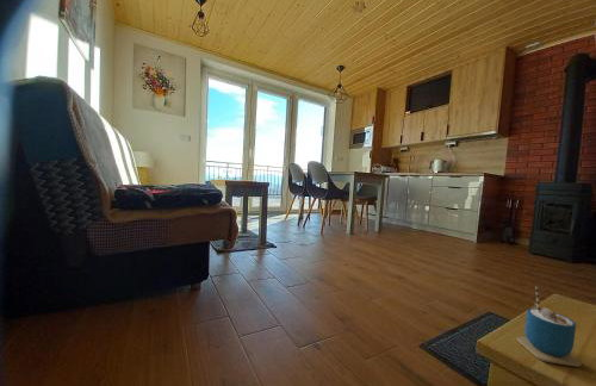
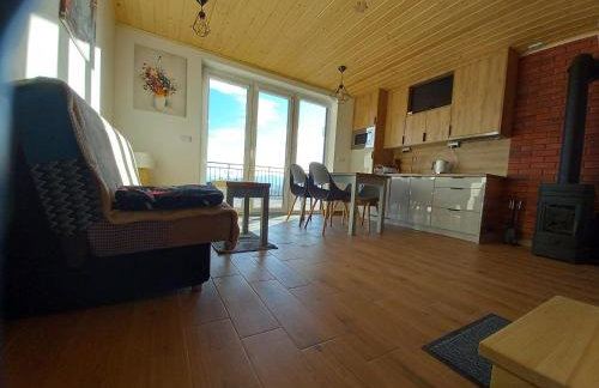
- cup (550, 322)
